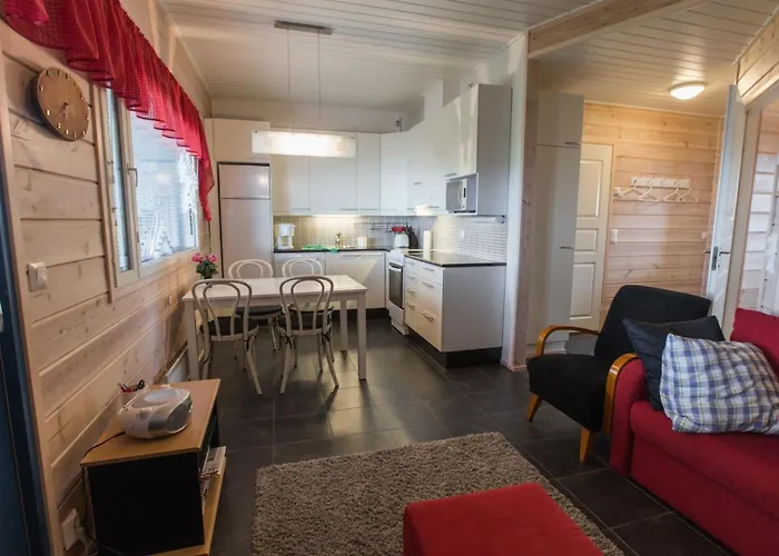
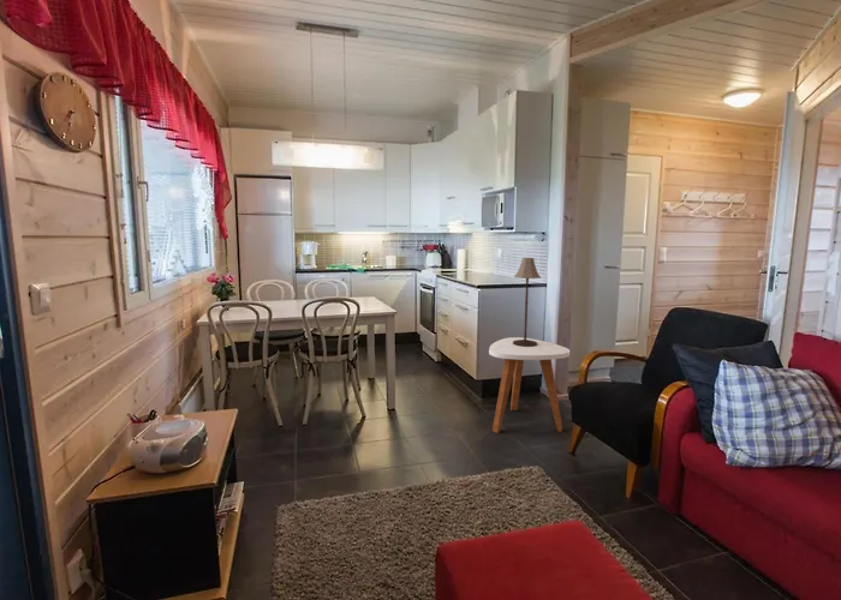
+ table lamp (526, 301)
+ side table (519, 386)
